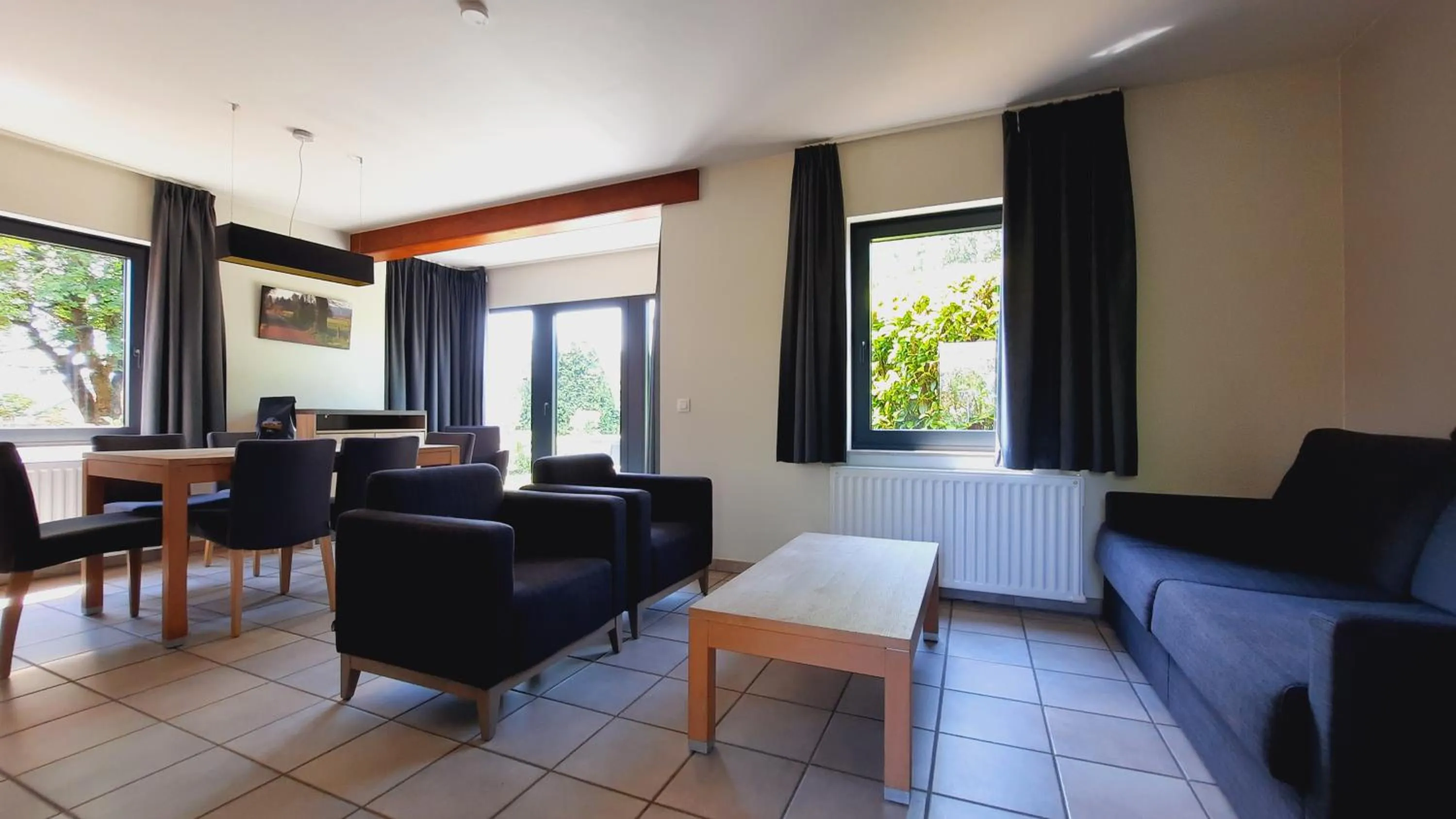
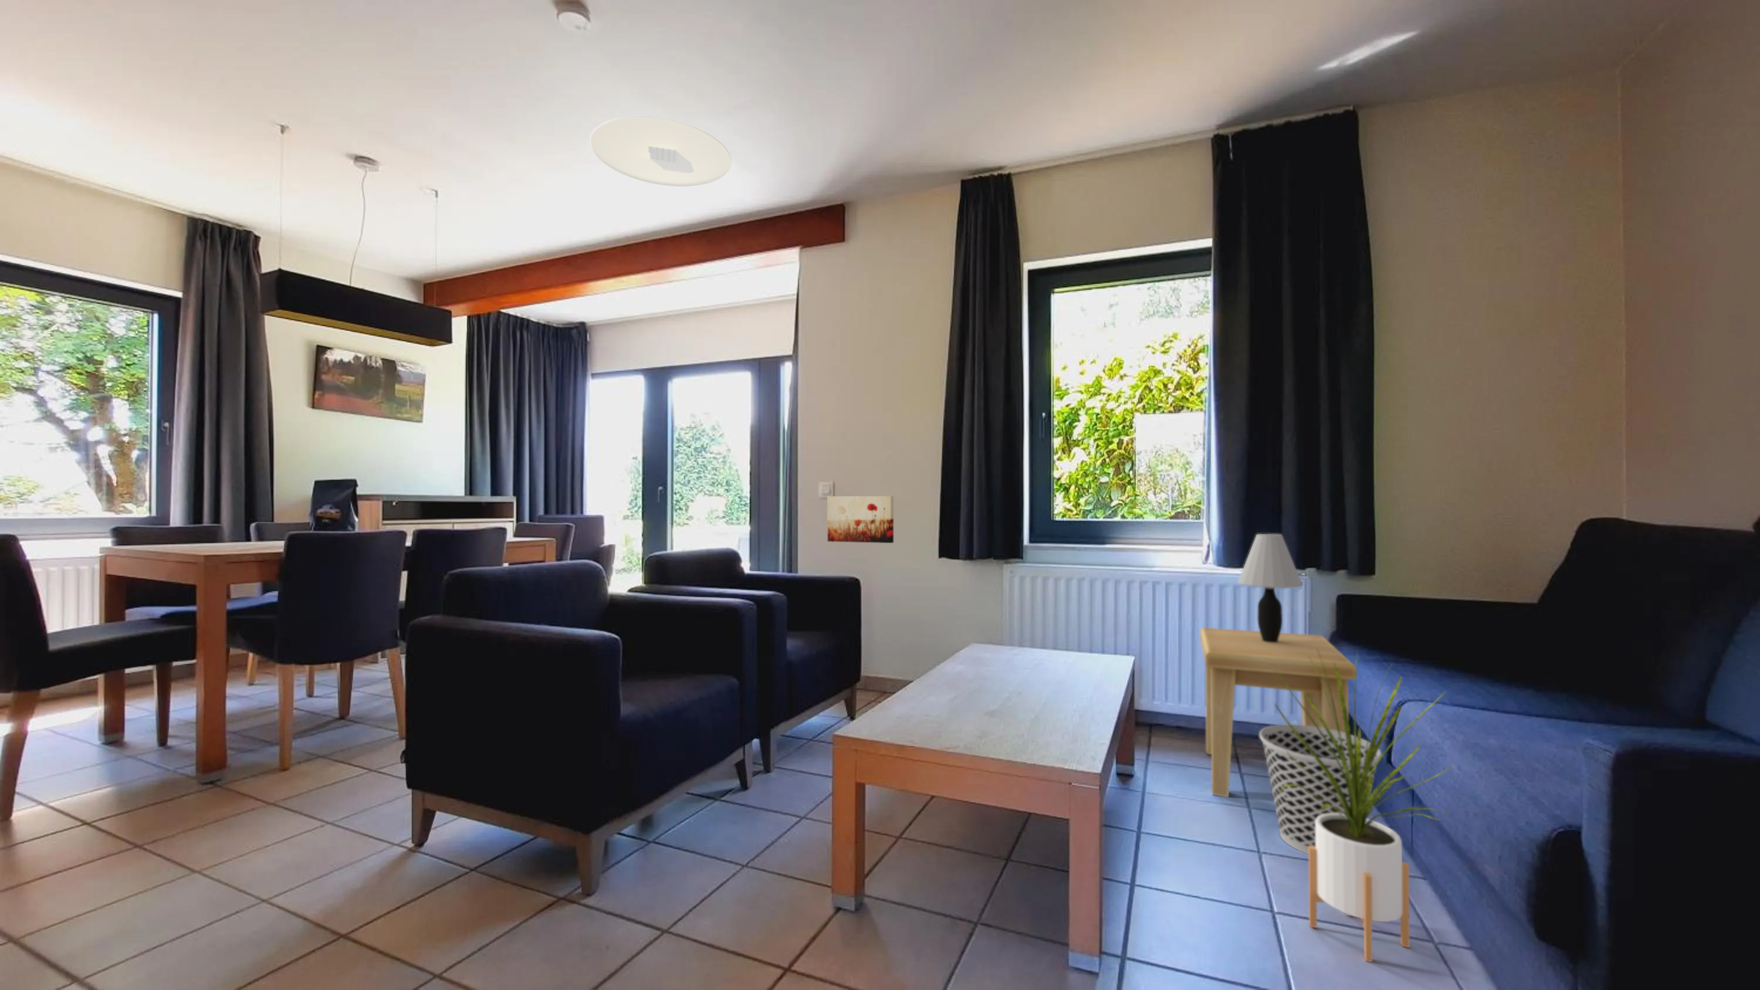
+ ceiling light (662, 147)
+ side table (1274, 689)
+ wastebasket (1318, 792)
+ wall art (859, 519)
+ table lamp (1269, 587)
+ house plant (1361, 798)
